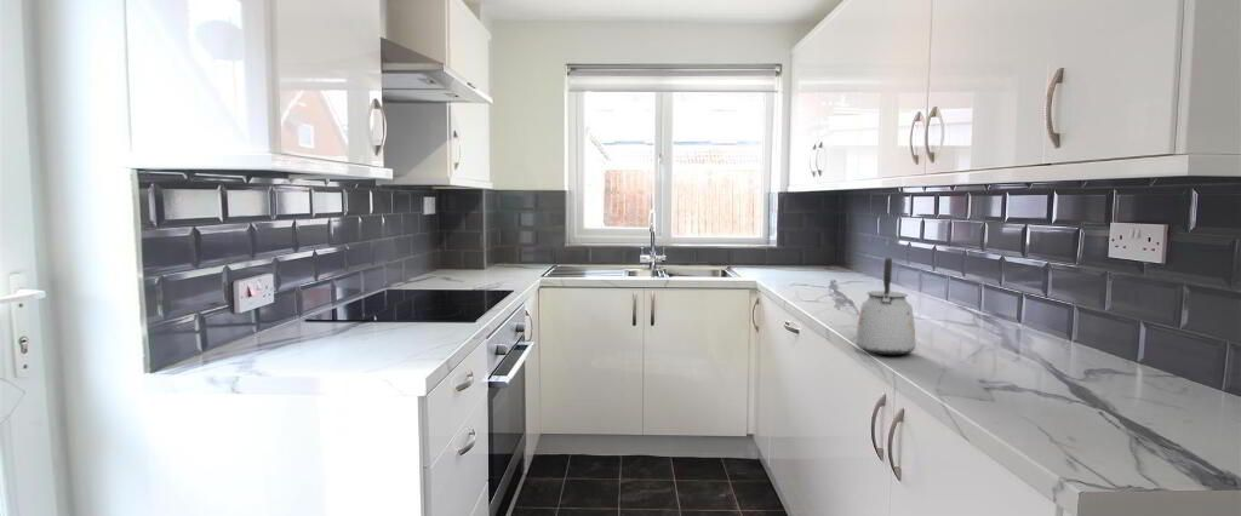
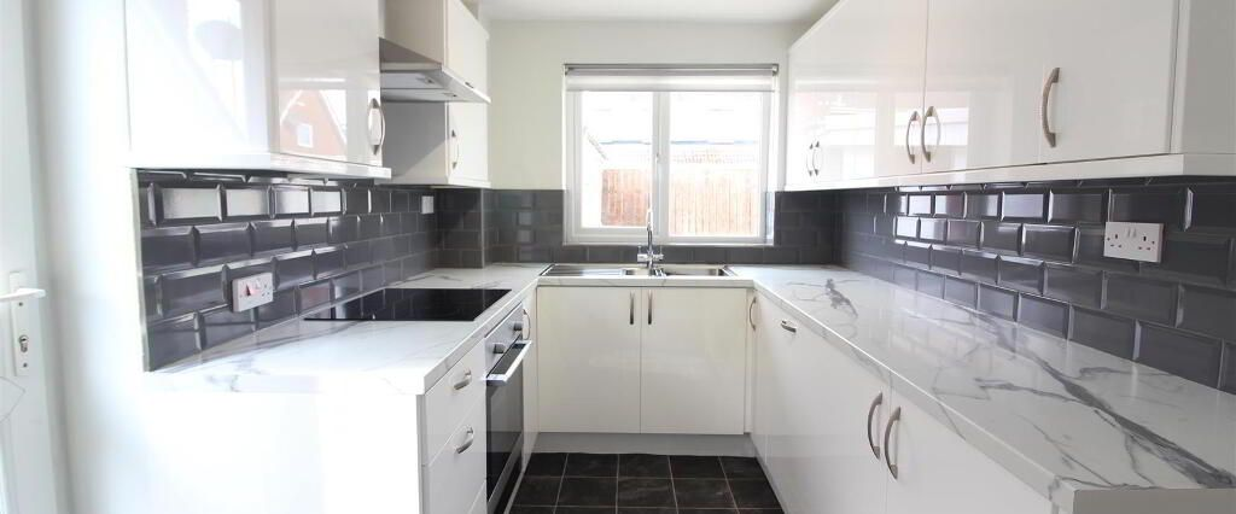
- kettle (886, 303)
